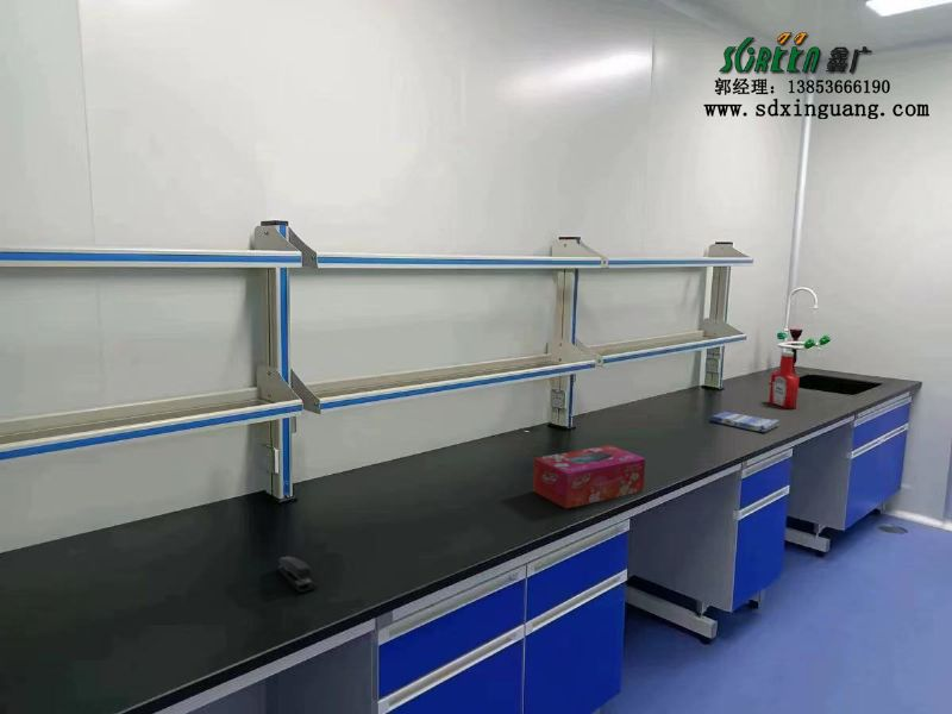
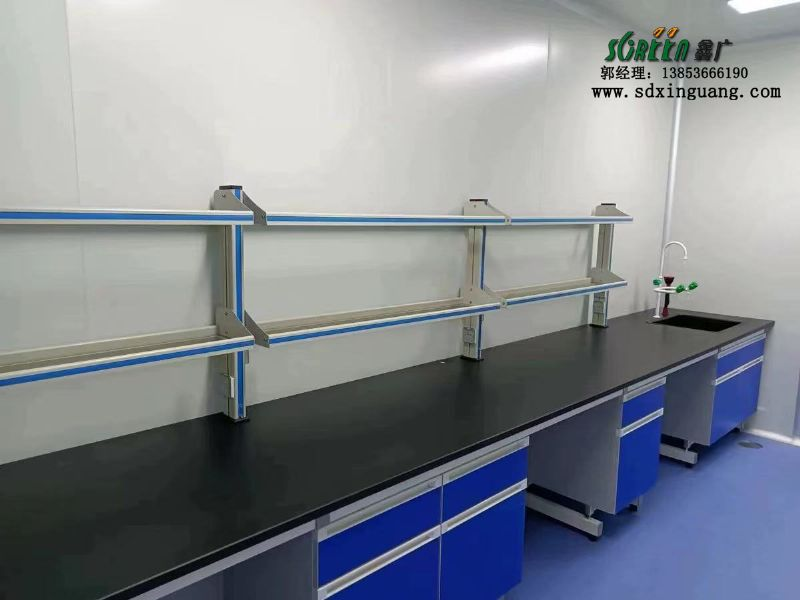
- stapler (295, 569)
- tissue box (589, 475)
- soap bottle (784, 378)
- dish towel (744, 420)
